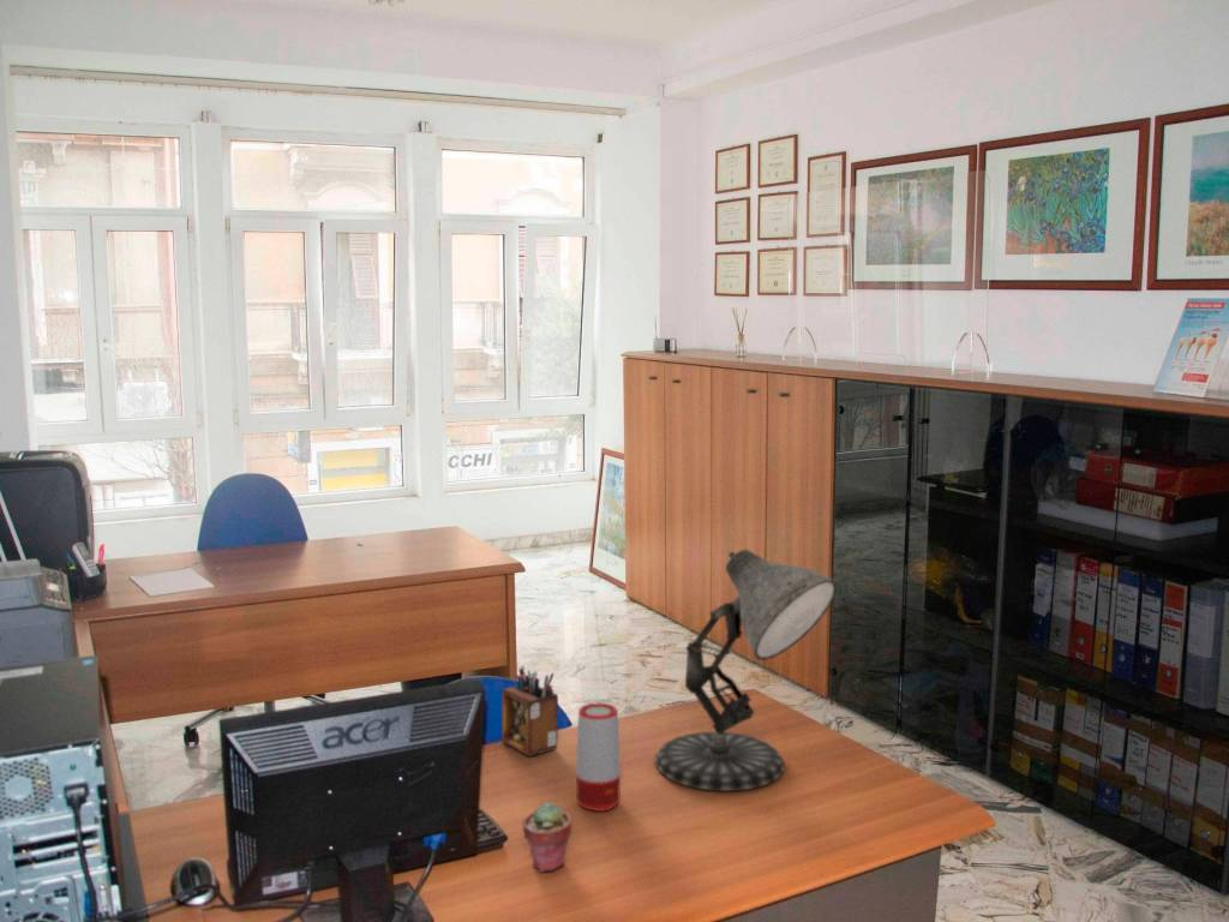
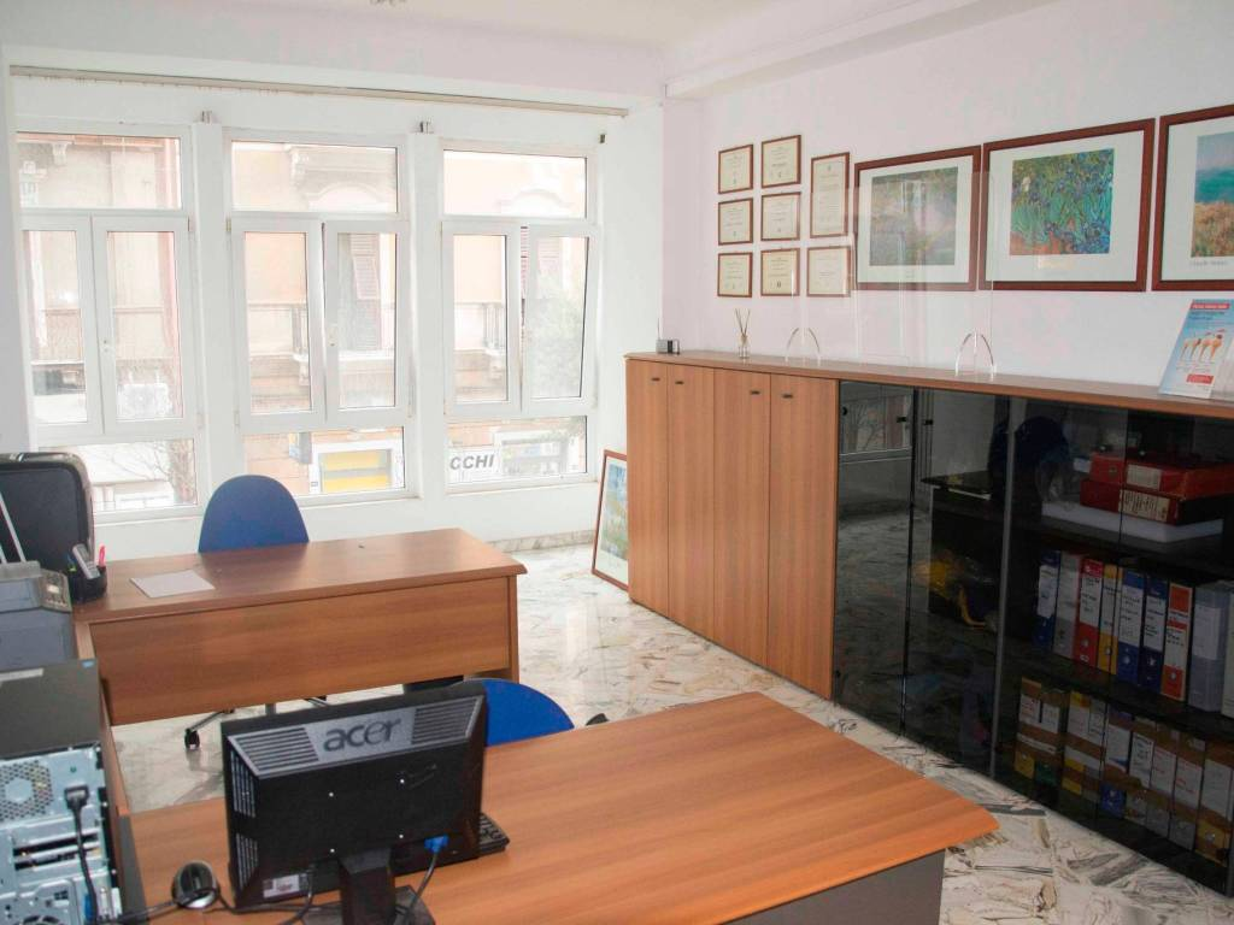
- speaker (598, 756)
- desk lamp (754, 654)
- potted succulent (547, 832)
- desk organizer (529, 708)
